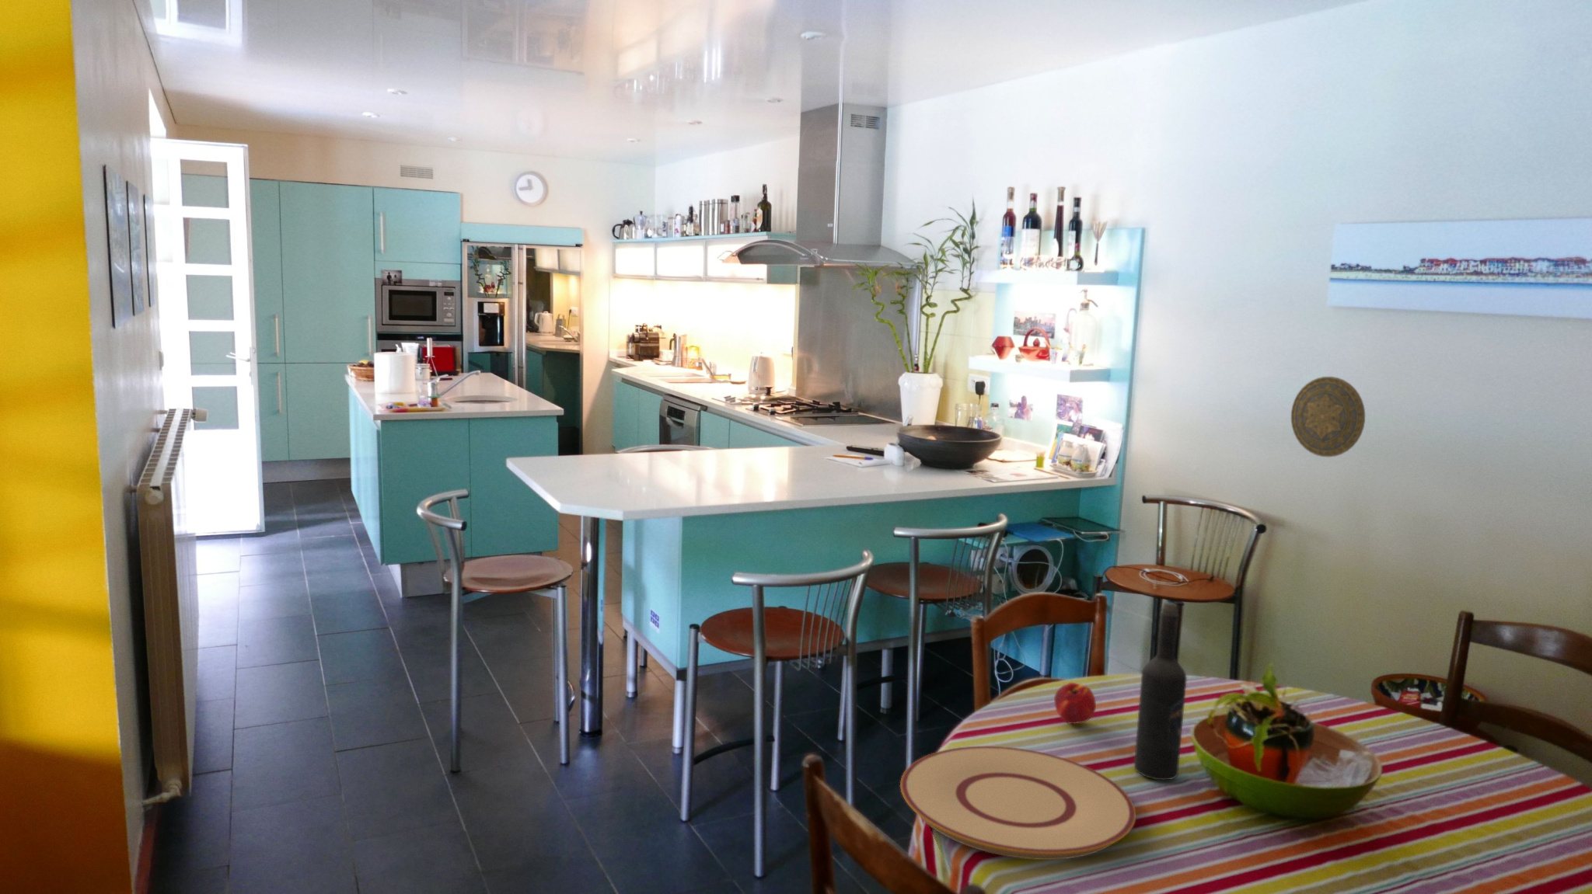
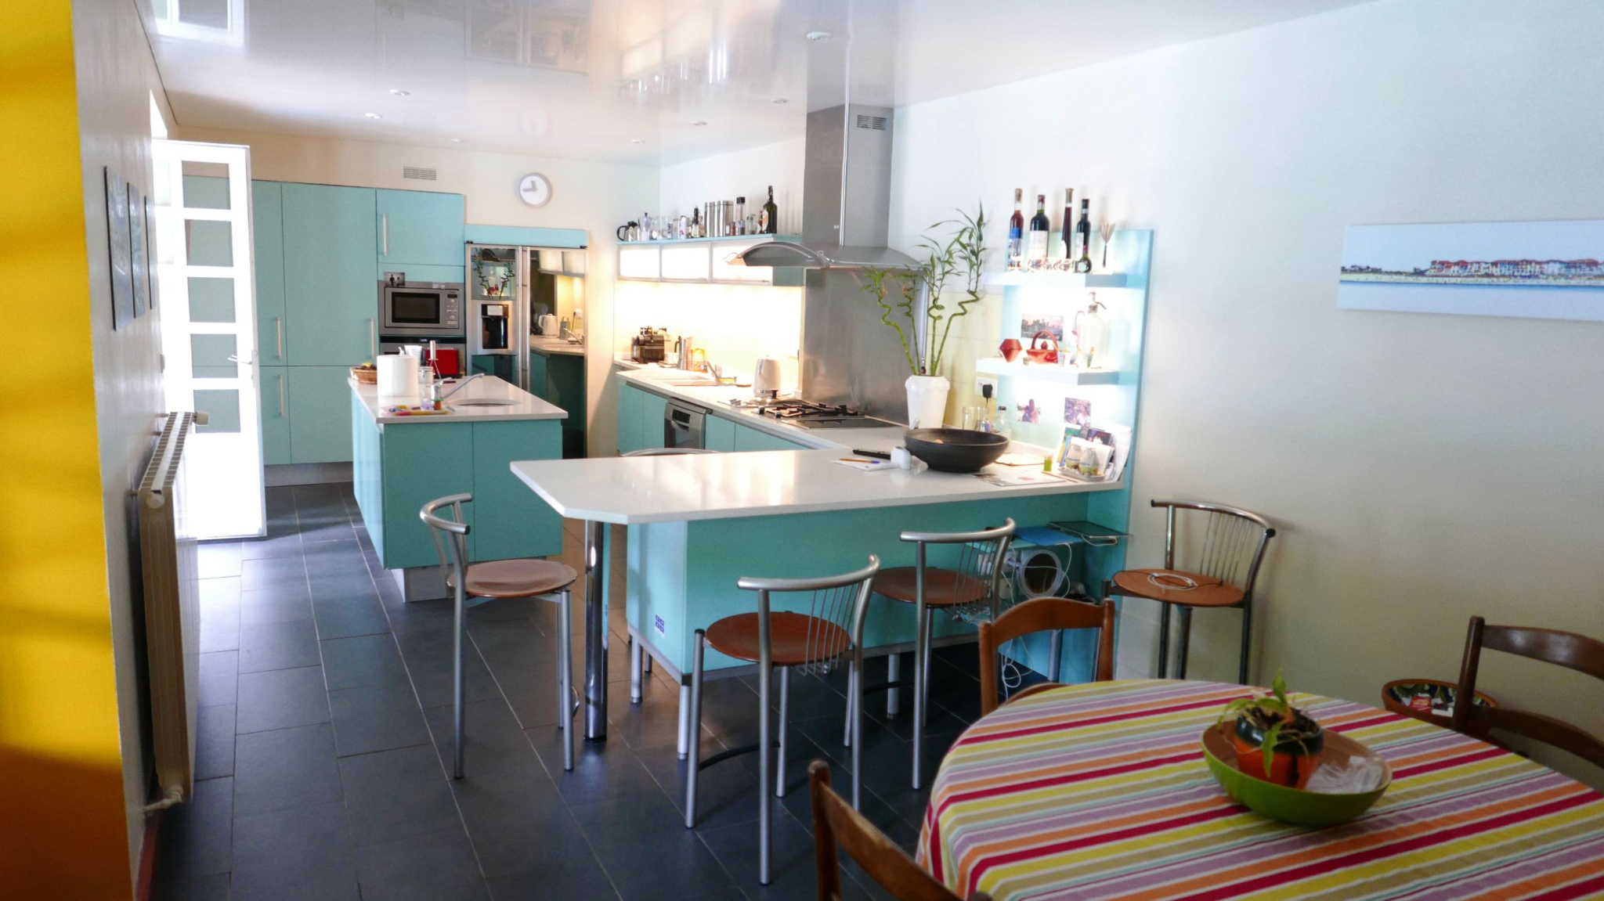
- plate (1015, 799)
- wine bottle (1162, 689)
- decorative plate (1324, 416)
- peach (1075, 703)
